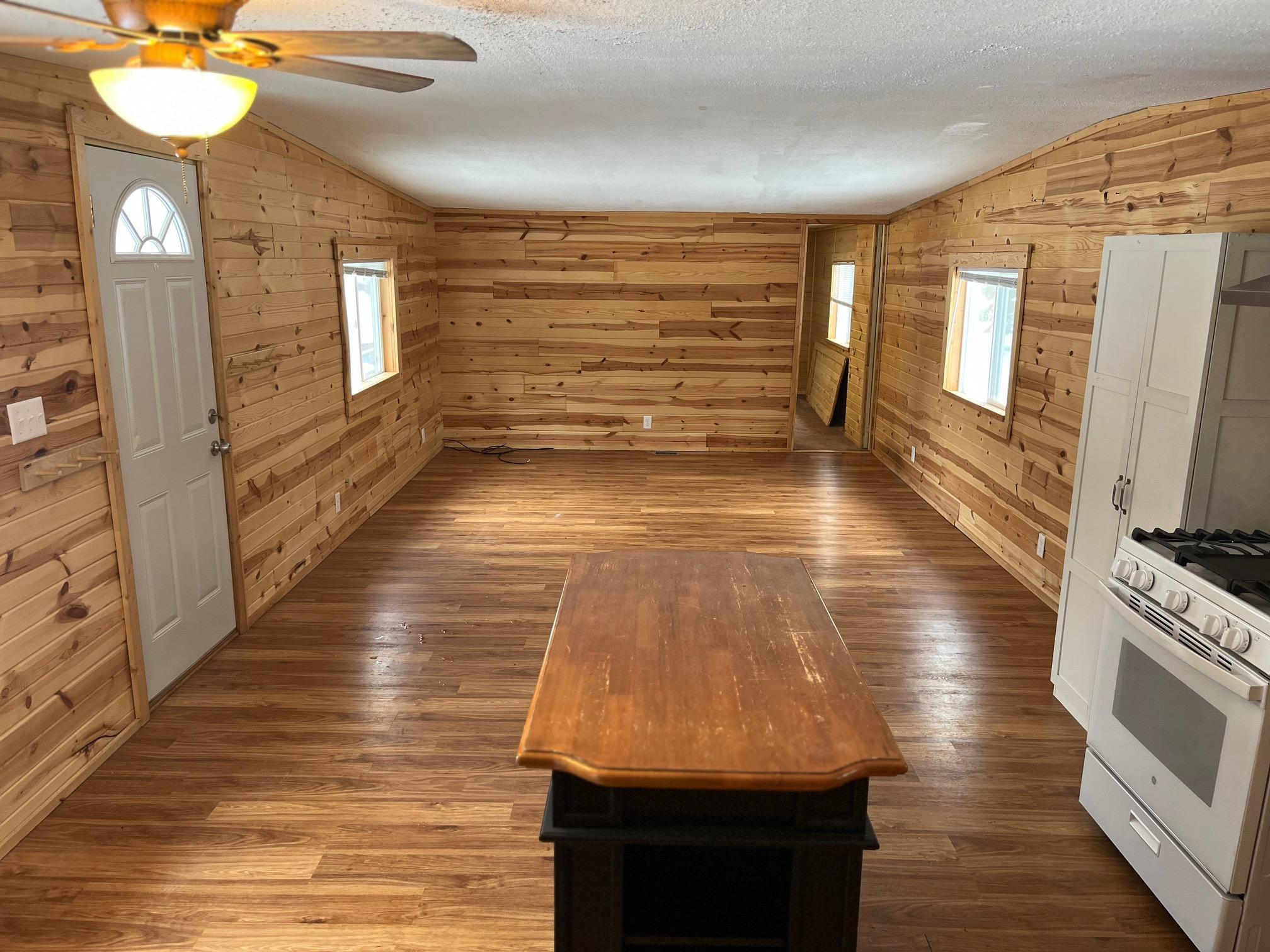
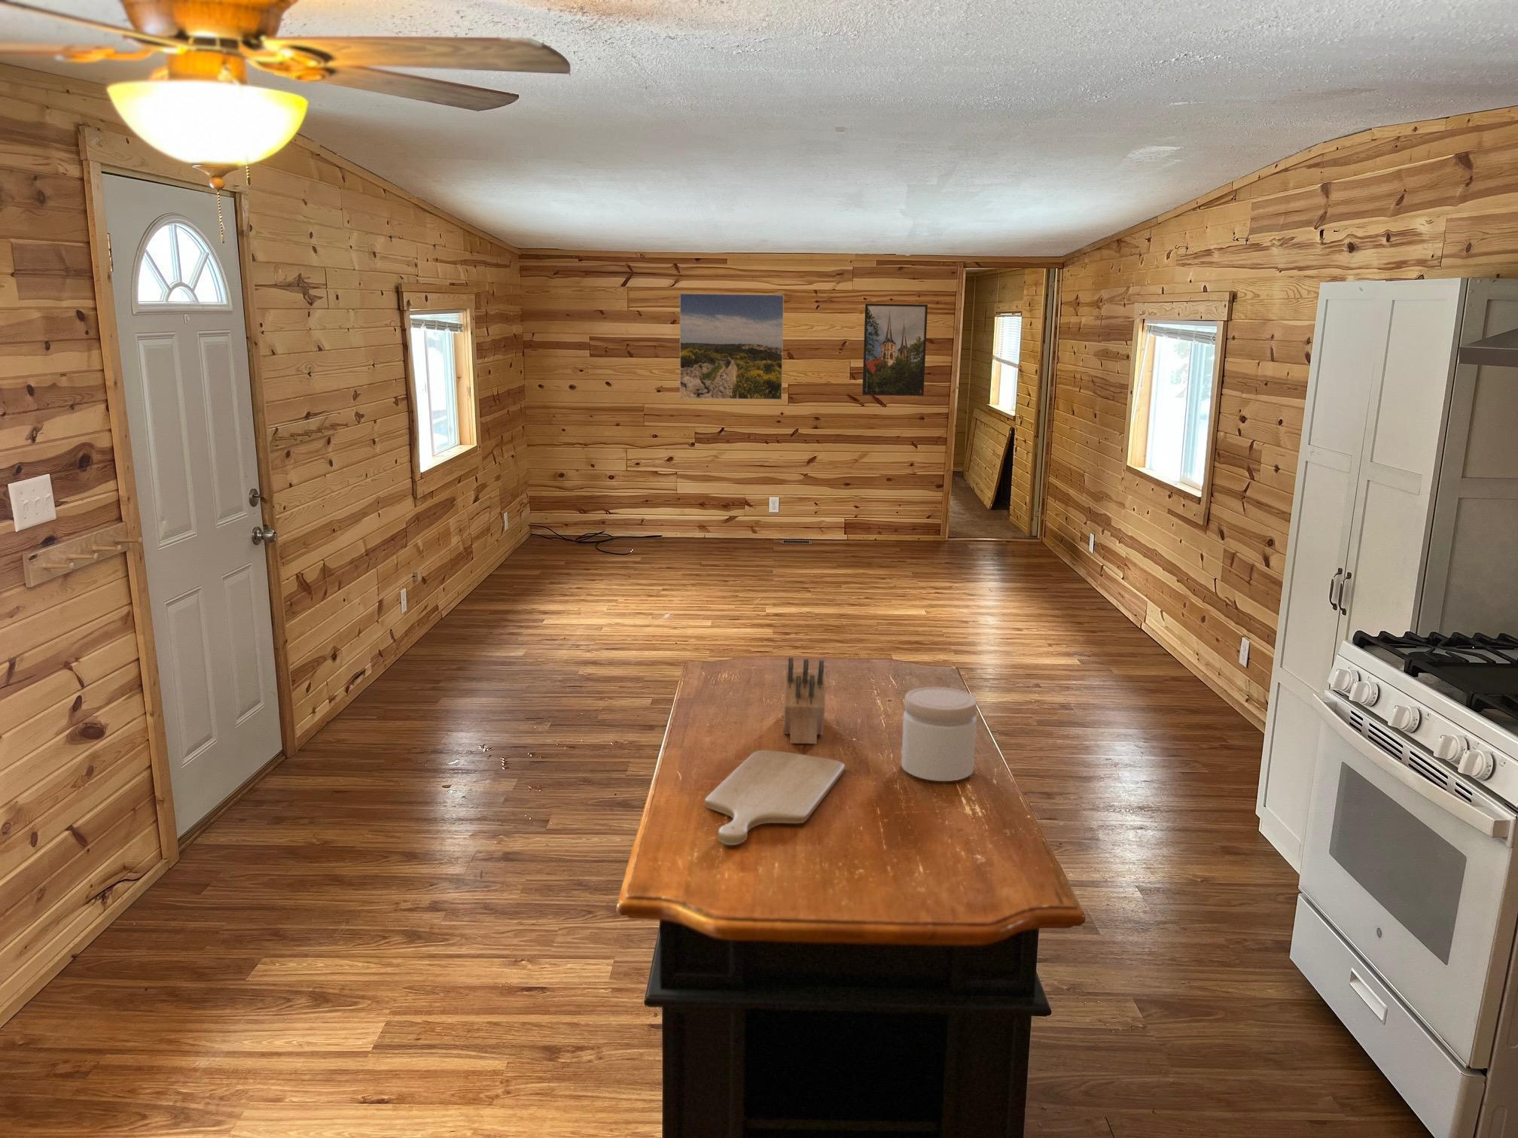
+ chopping board (767, 795)
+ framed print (894, 350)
+ knife block (803, 690)
+ jar (939, 734)
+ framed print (732, 347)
